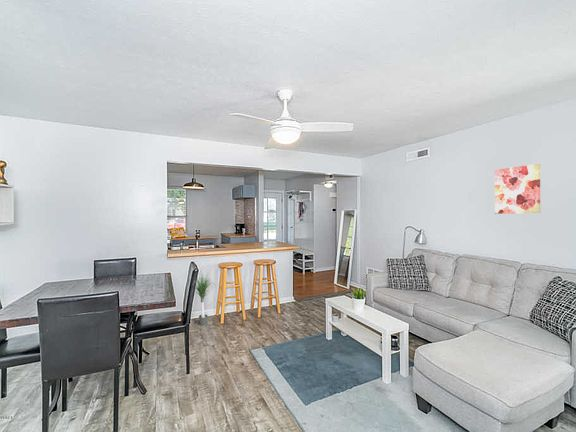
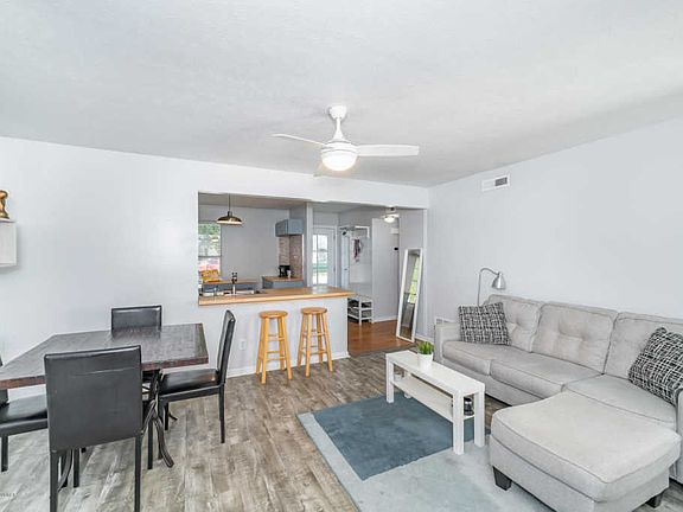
- wall art (516, 190)
- potted plant (202, 297)
